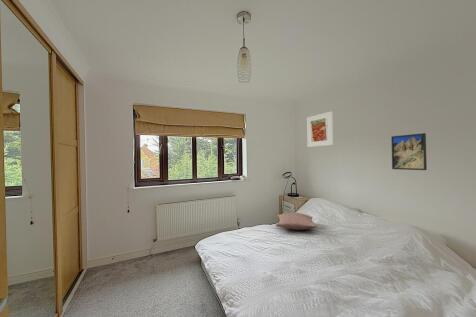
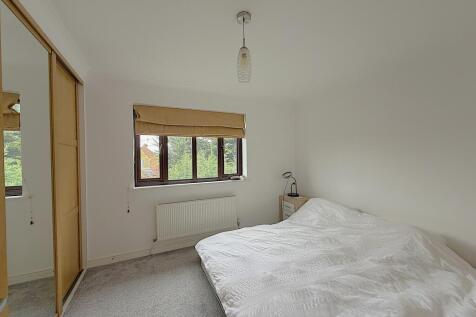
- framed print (407, 152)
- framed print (319, 130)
- pillow (295, 220)
